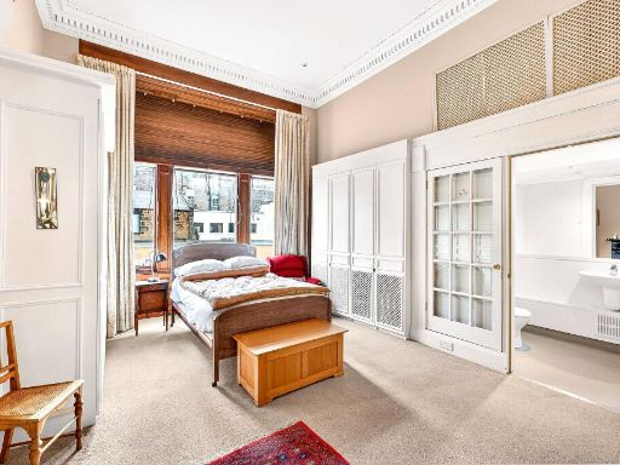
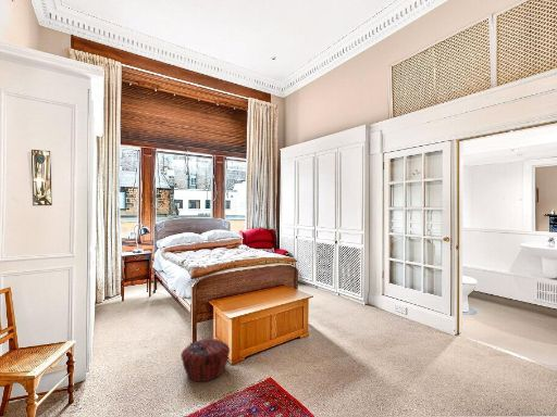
+ woven basket (206, 357)
